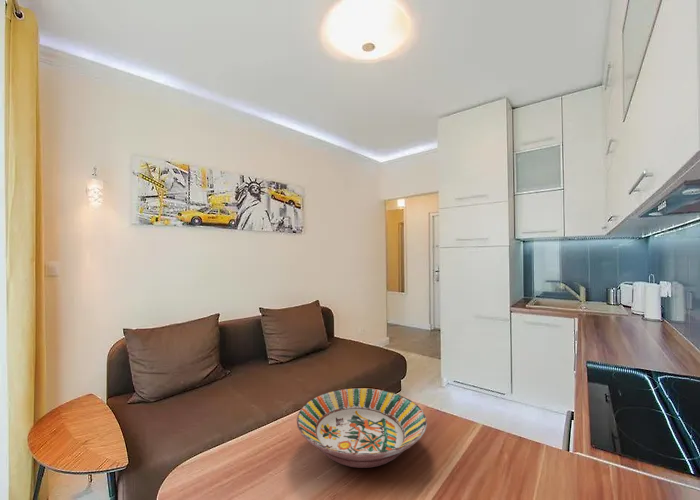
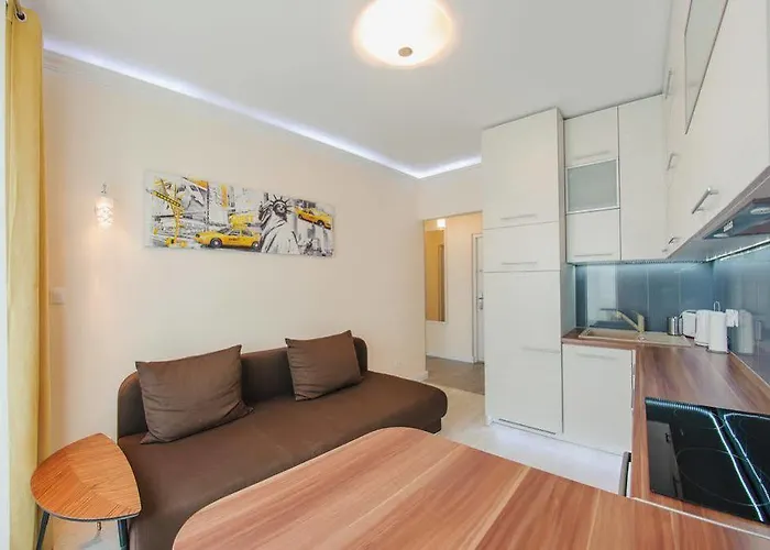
- serving bowl (361, 430)
